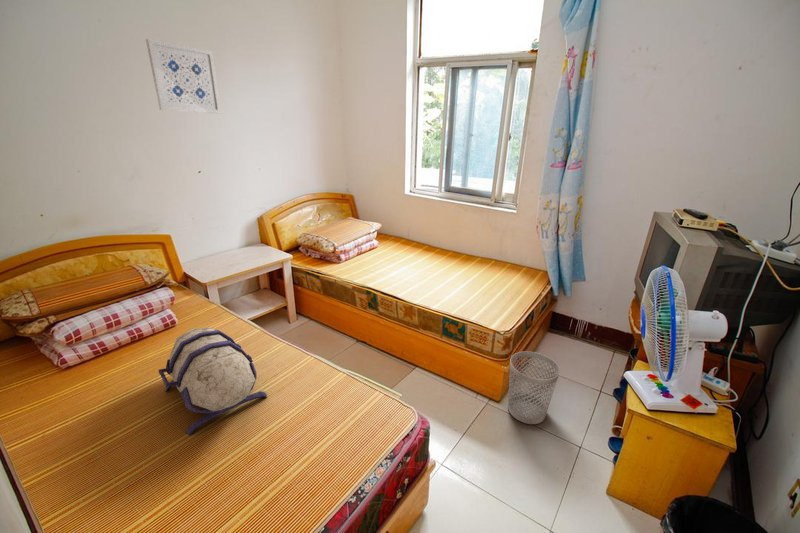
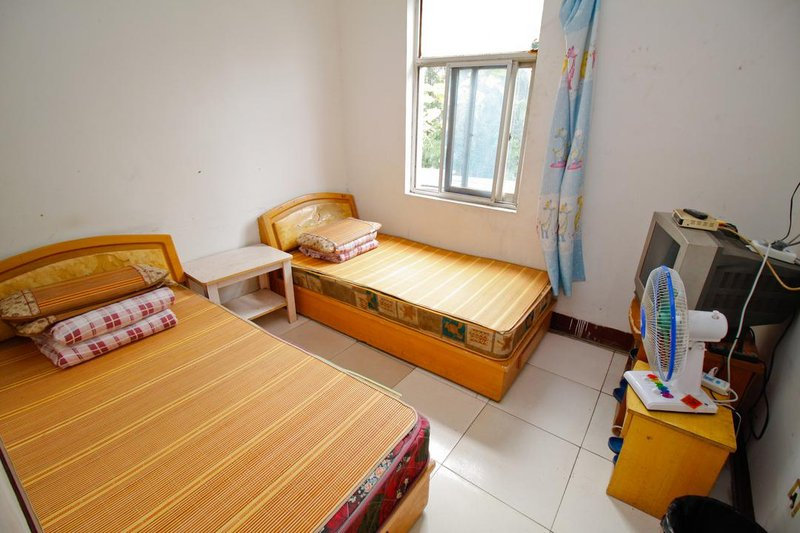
- wall art (186, 79)
- saddlebag (208, 367)
- wastebasket (530, 388)
